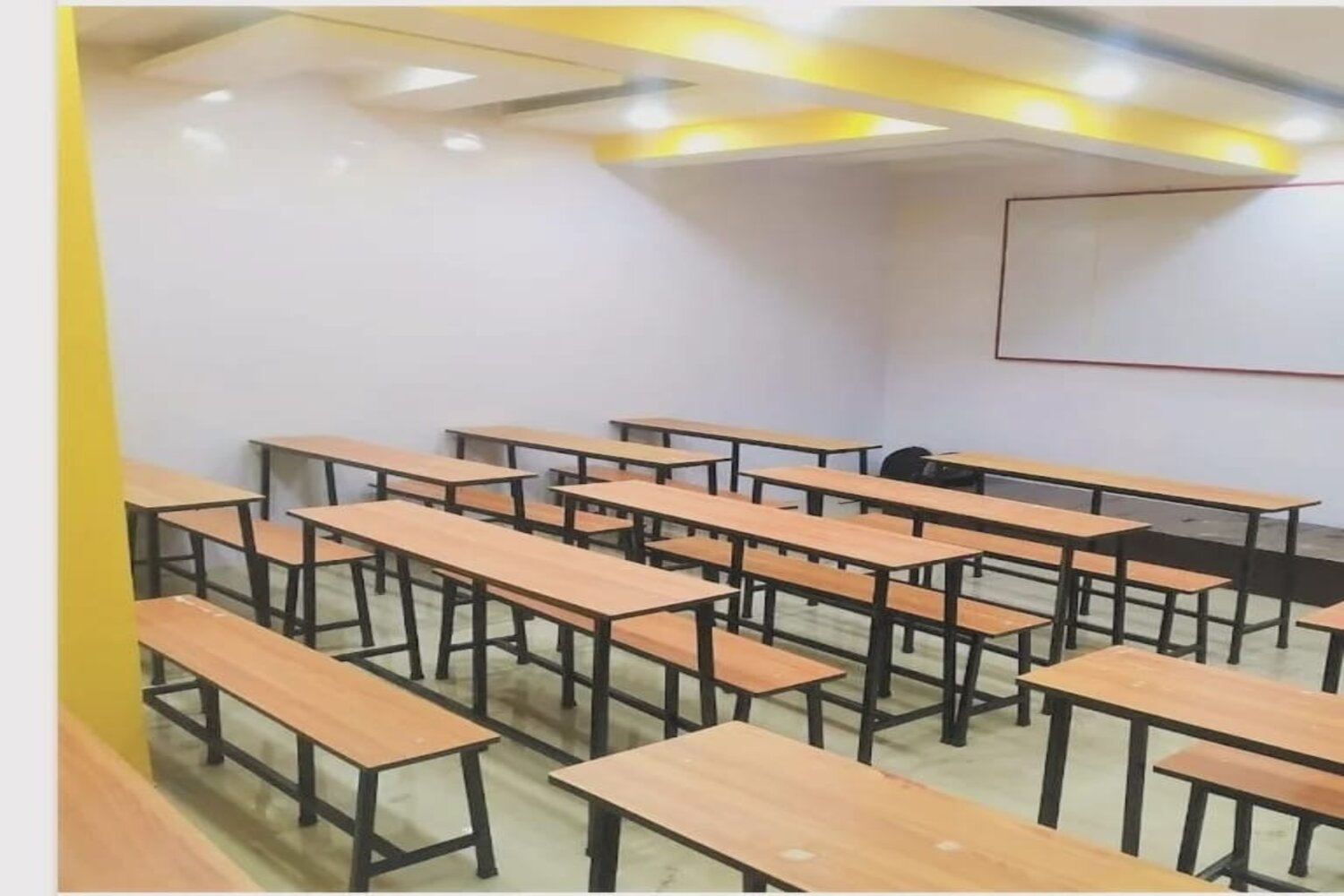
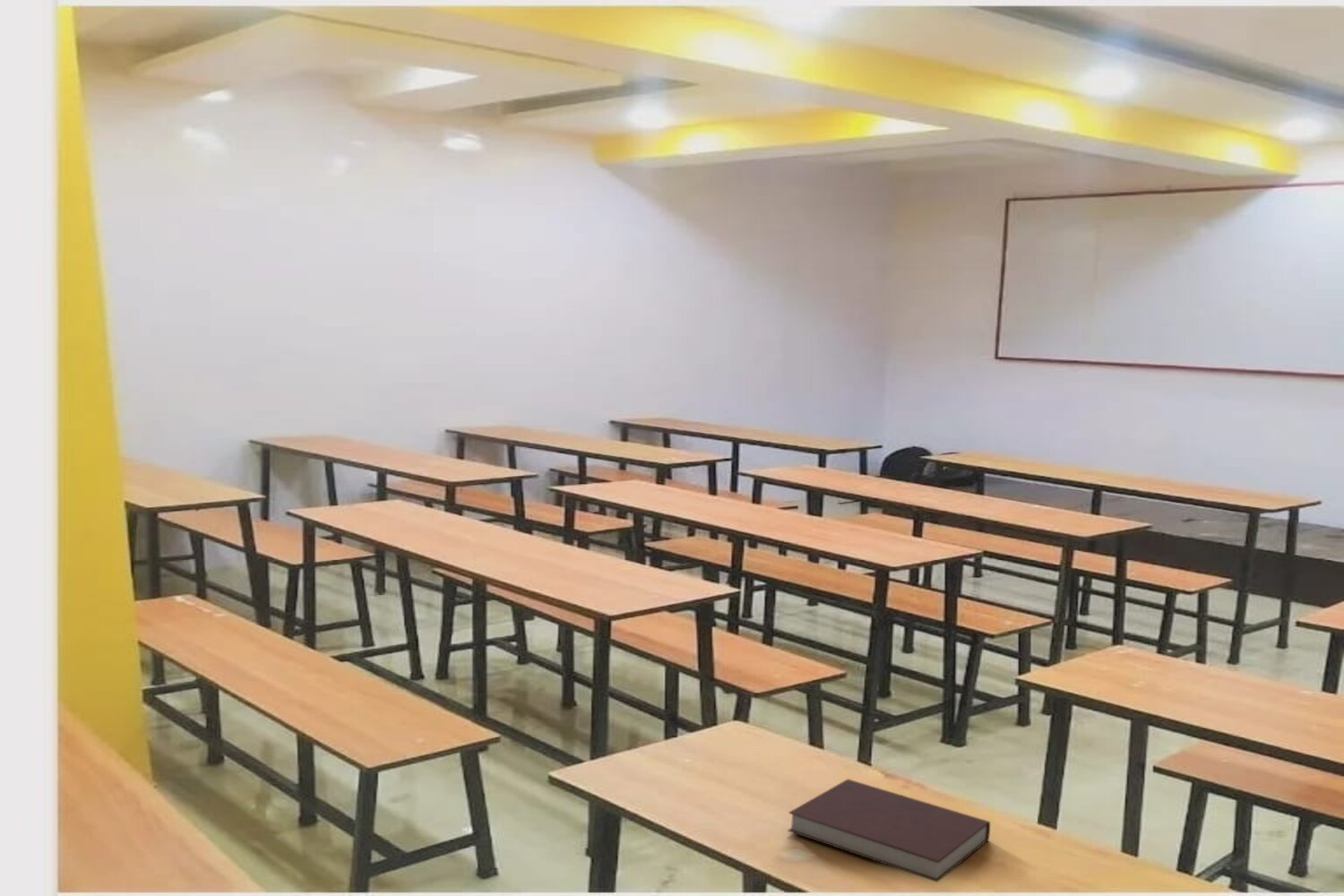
+ notebook (889, 826)
